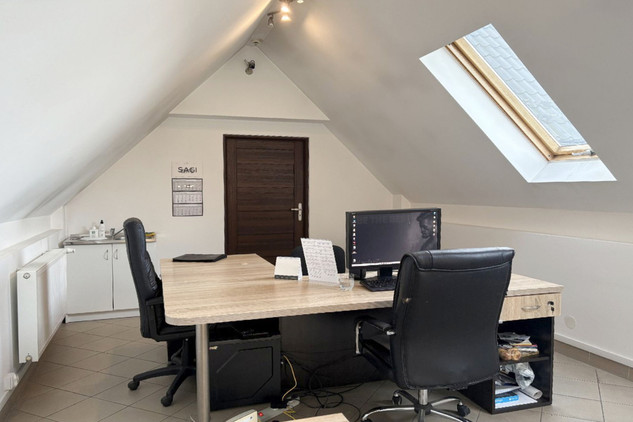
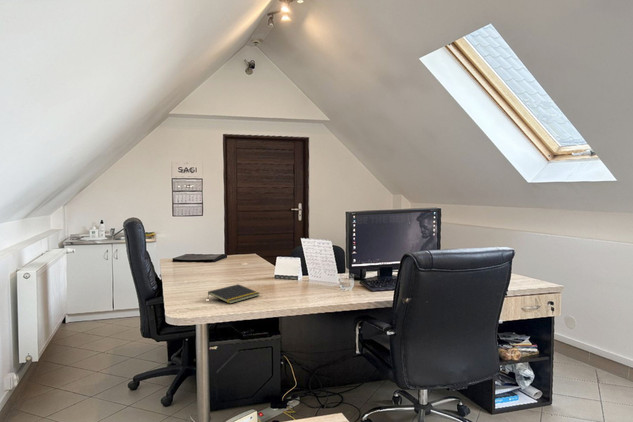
+ notepad (234, 293)
